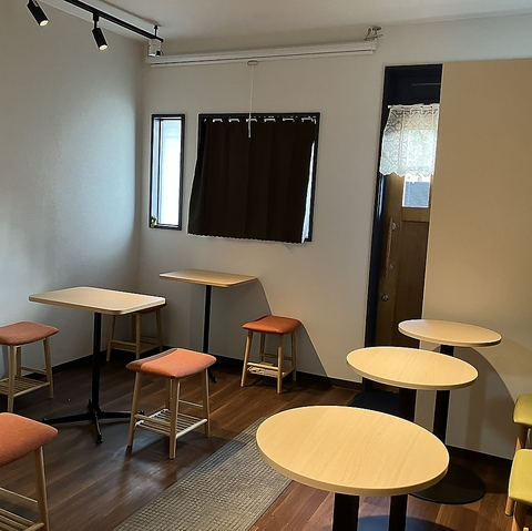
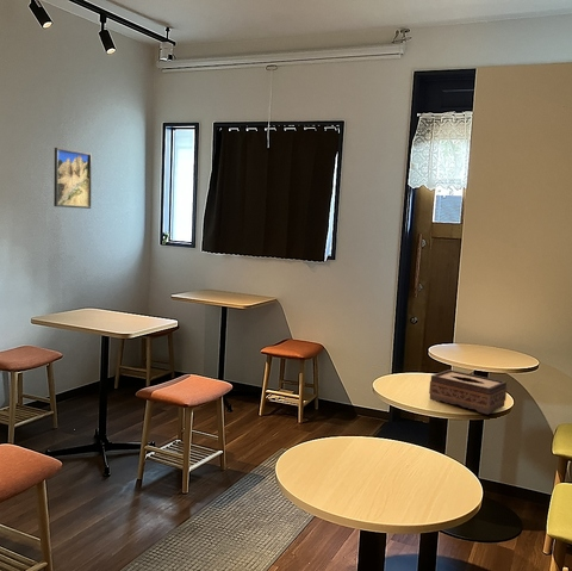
+ tissue box (467, 390)
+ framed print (73, 179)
